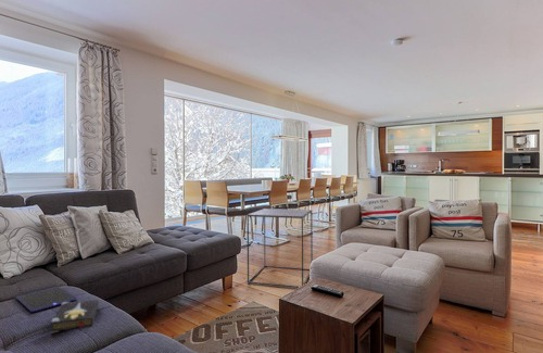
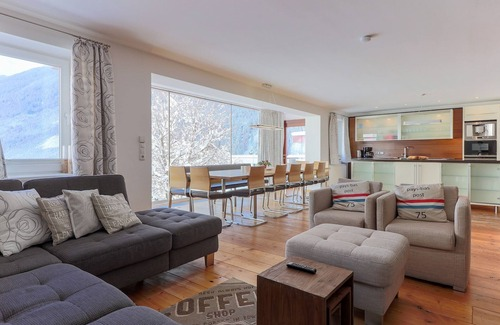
- side table (264, 243)
- hardback book (76, 313)
- tablet (46, 298)
